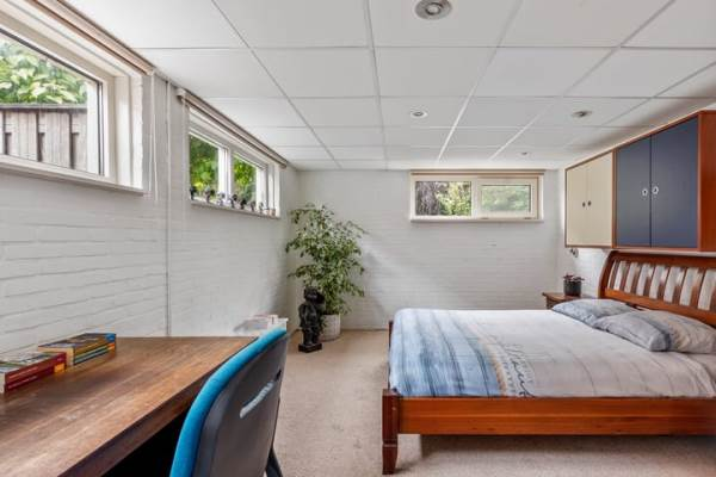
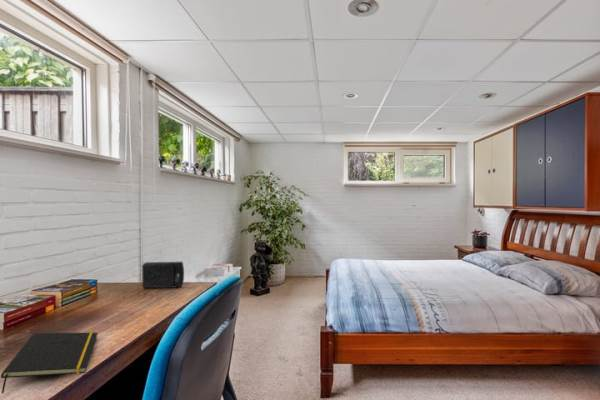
+ notepad (57, 351)
+ speaker (163, 274)
